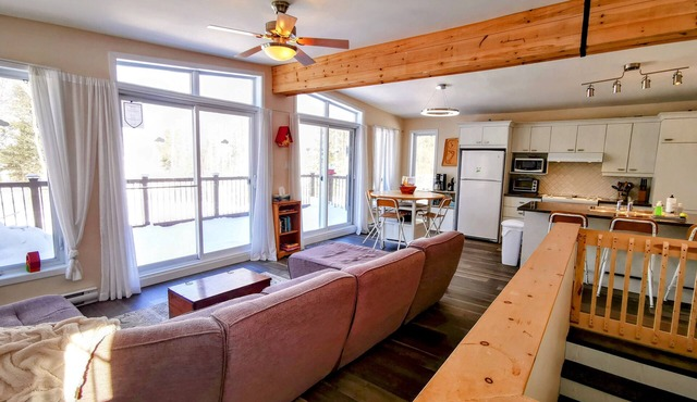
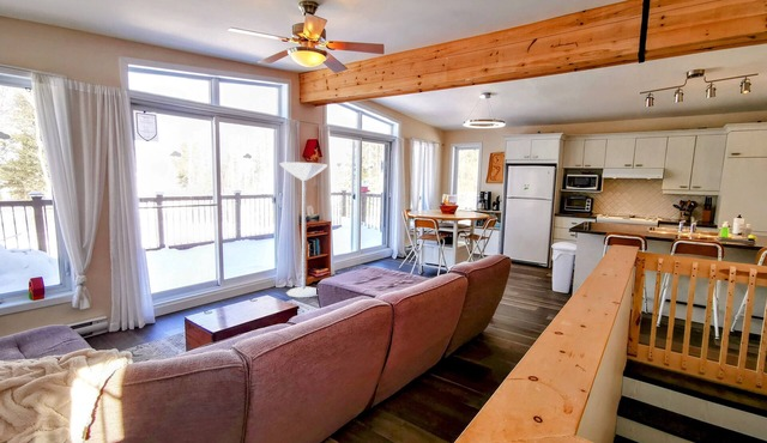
+ floor lamp (303, 229)
